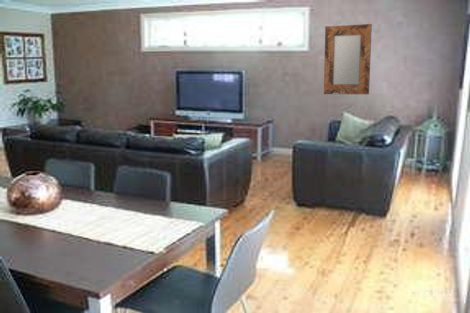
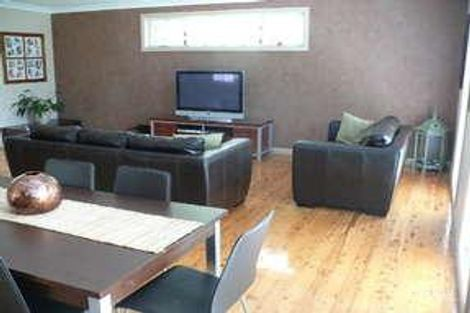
- home mirror (347, 60)
